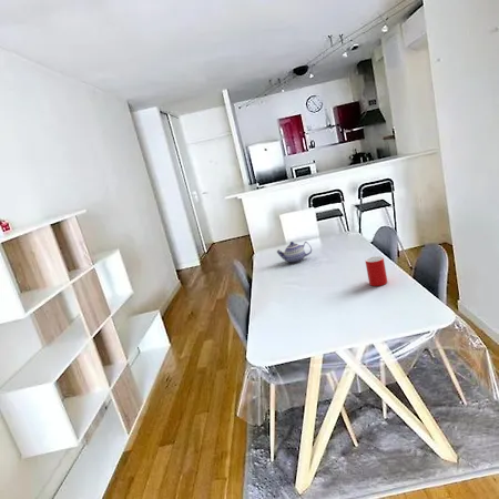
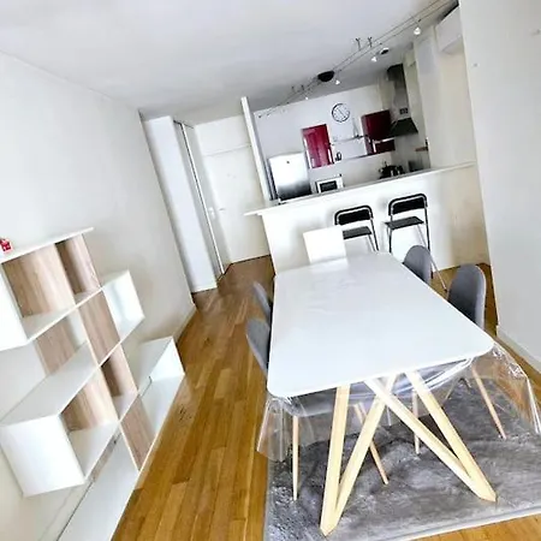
- teapot (294, 251)
- cup (375, 269)
